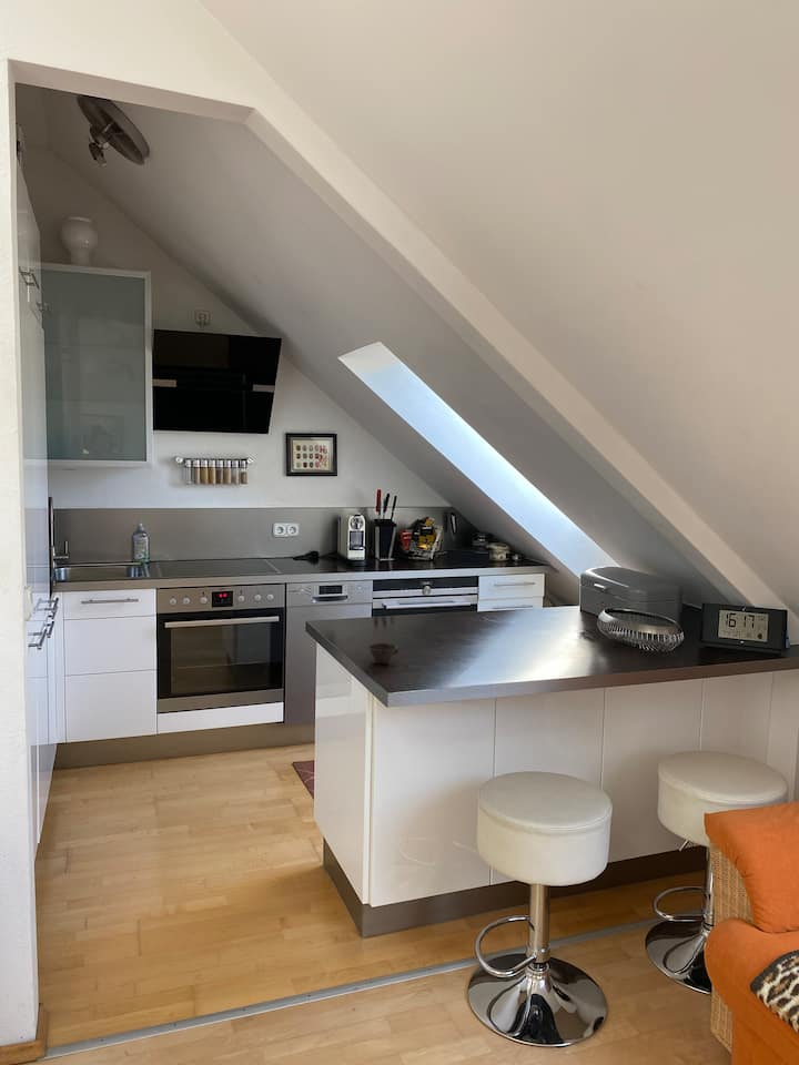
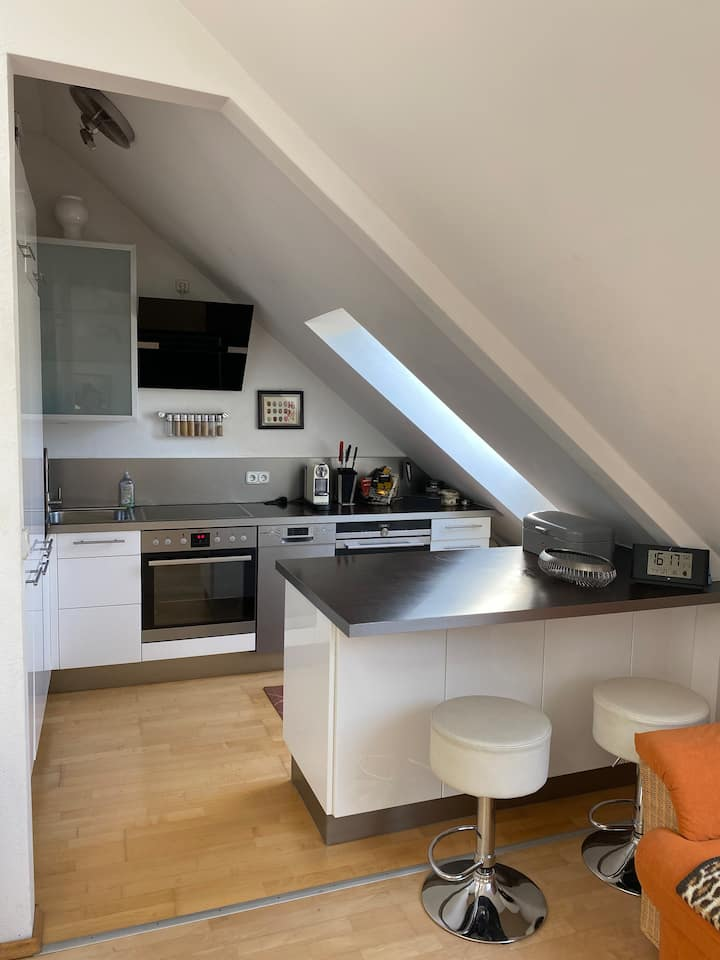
- cup (384, 653)
